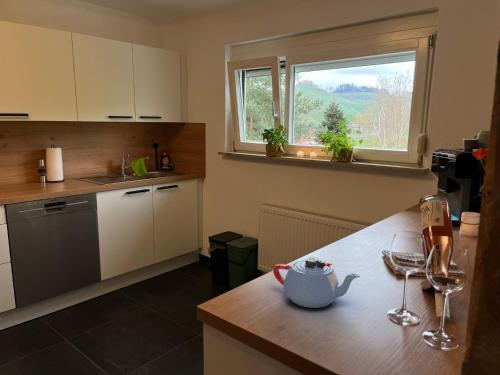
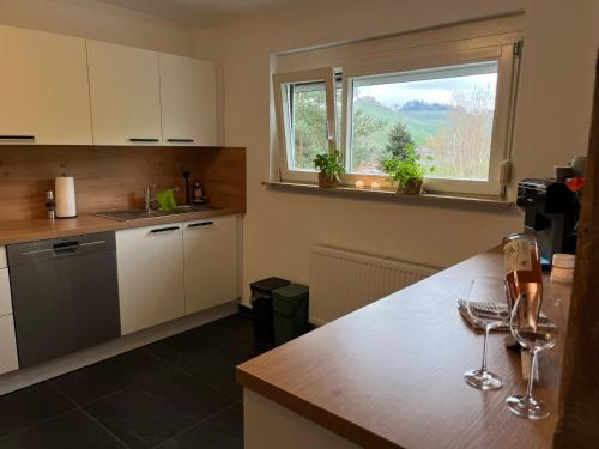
- teapot (314, 279)
